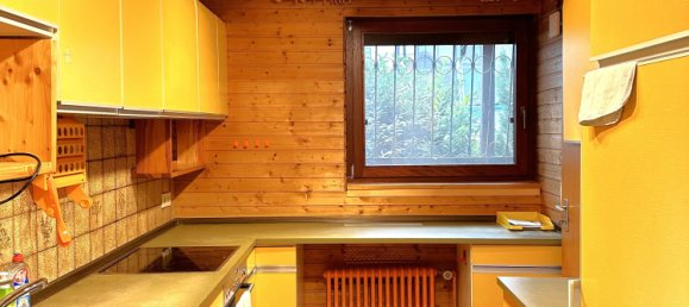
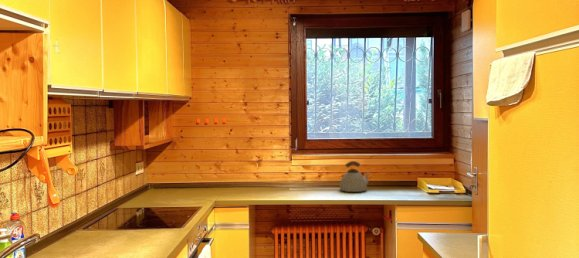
+ kettle (356, 175)
